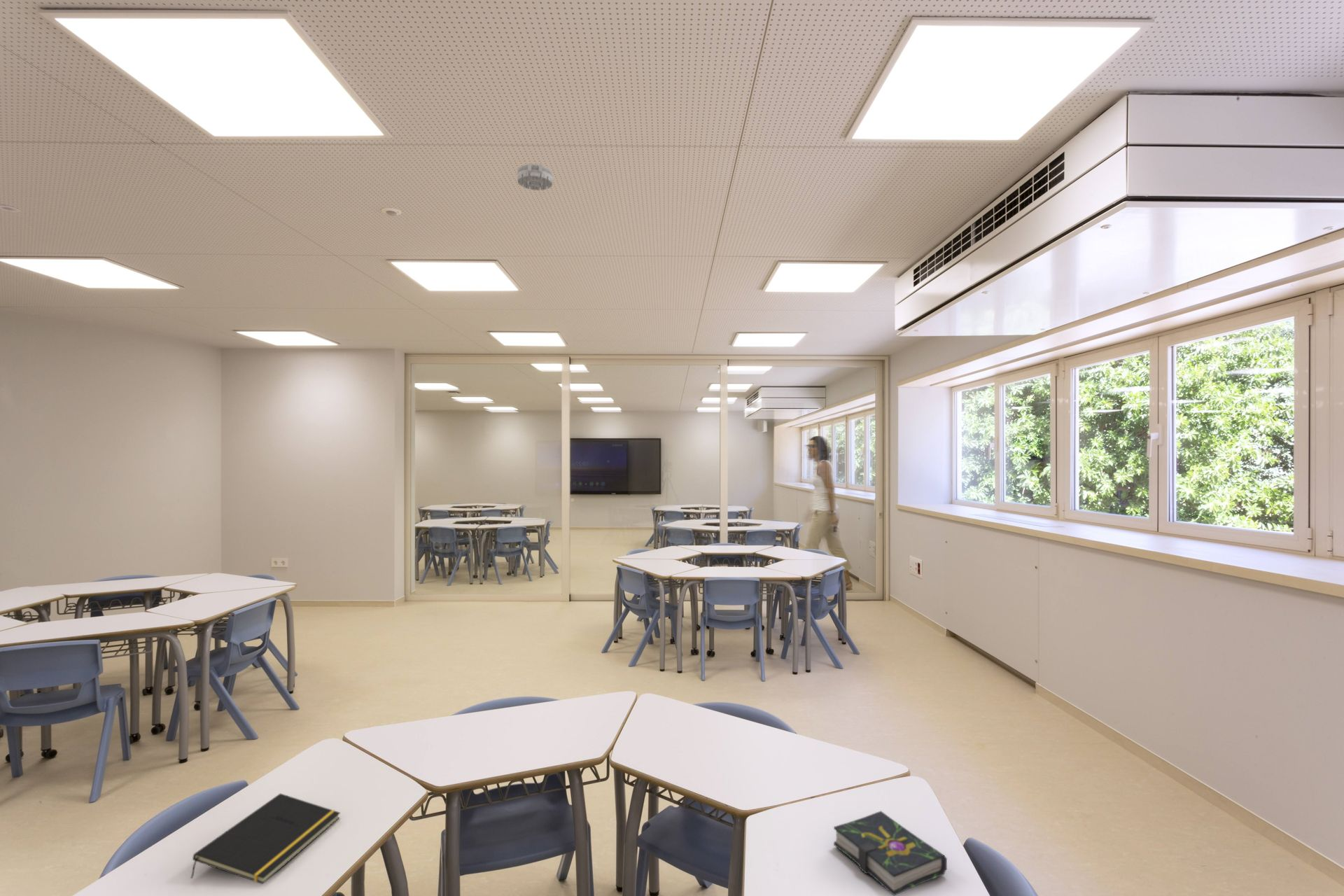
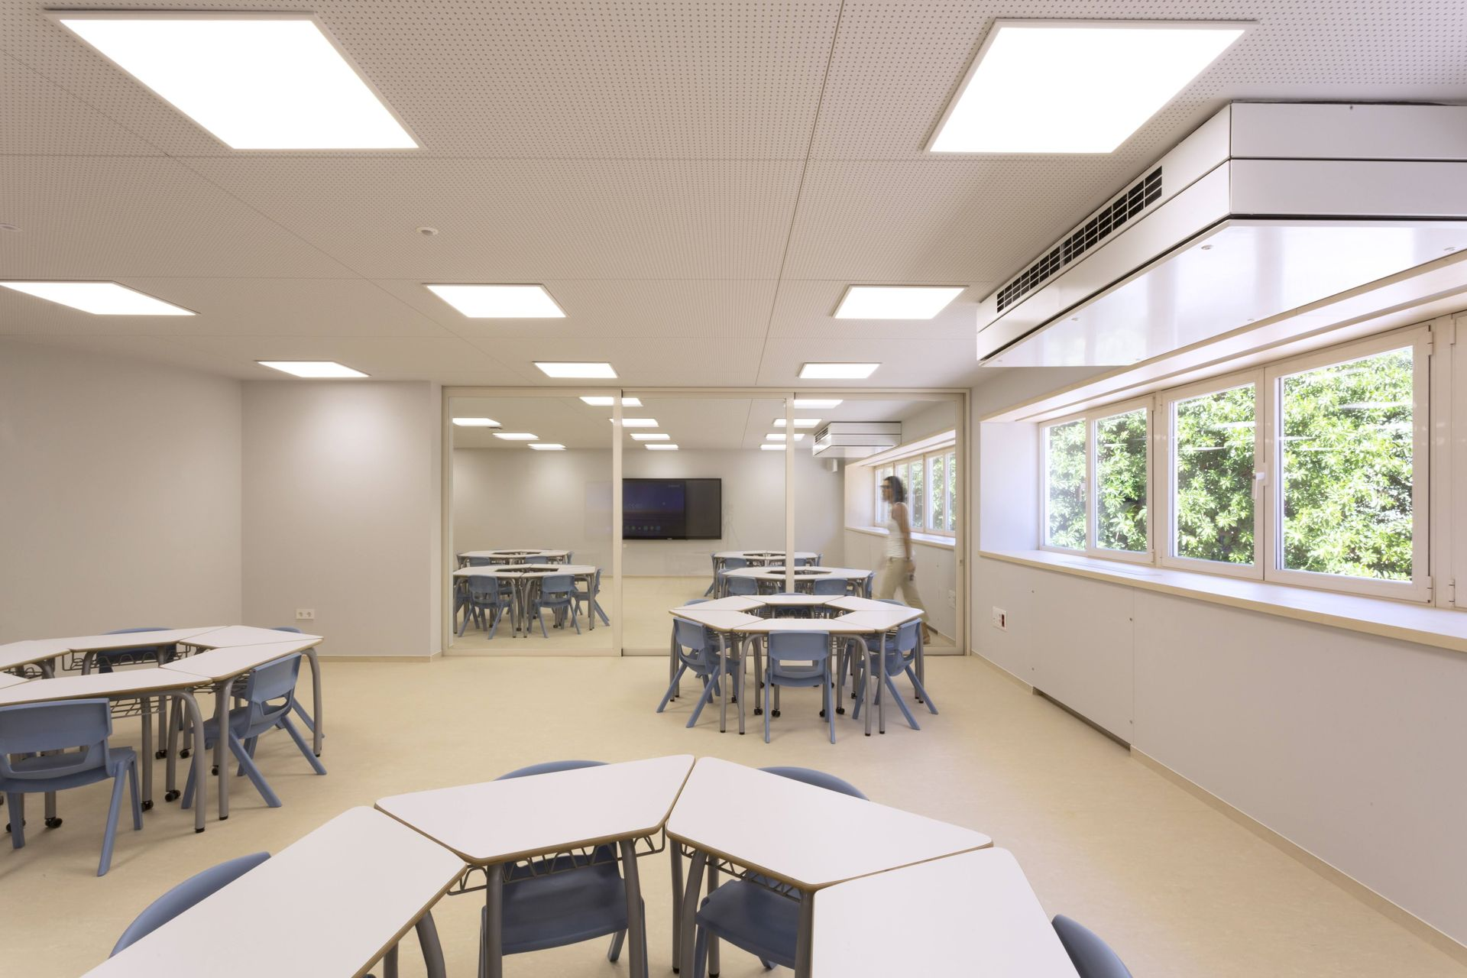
- book (888, 848)
- smoke detector (535, 176)
- notepad (272, 834)
